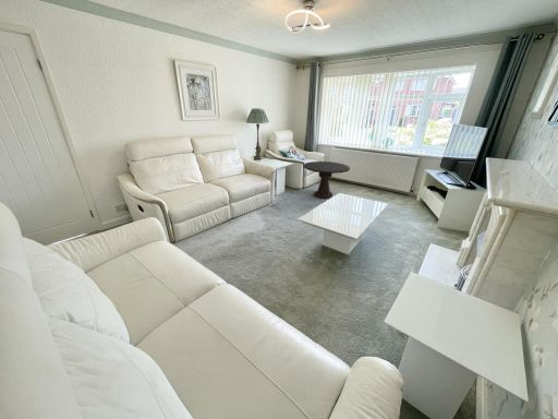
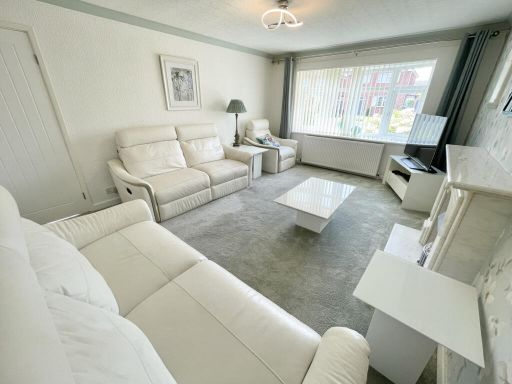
- side table (324, 181)
